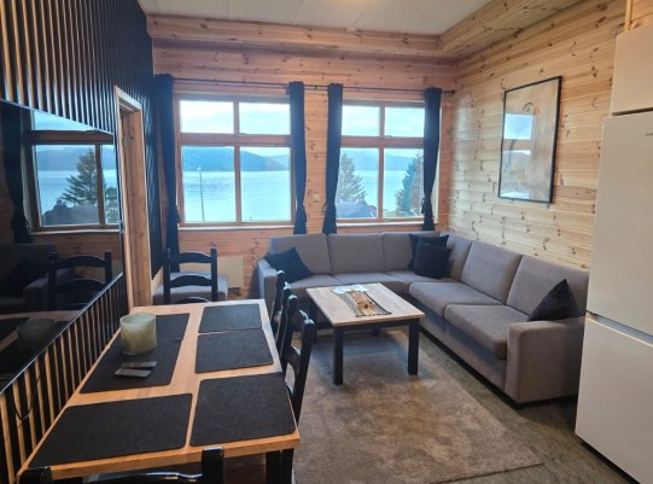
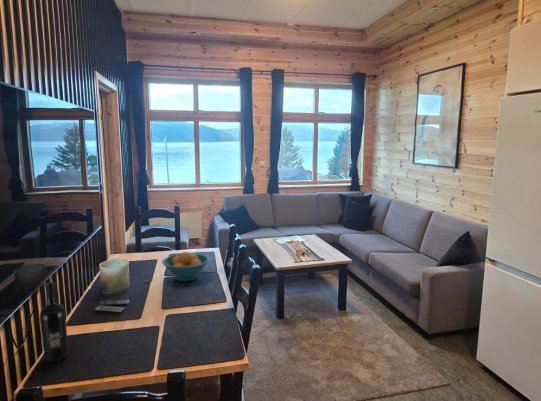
+ wine bottle (53, 320)
+ fruit bowl (186, 264)
